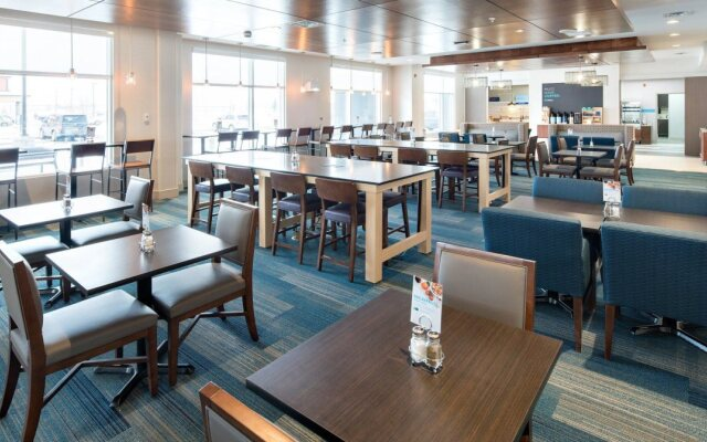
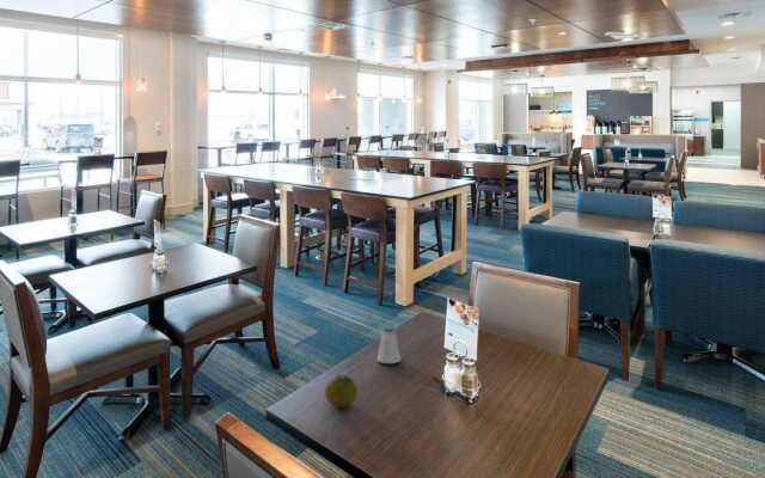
+ fruit (341, 391)
+ saltshaker (388, 343)
